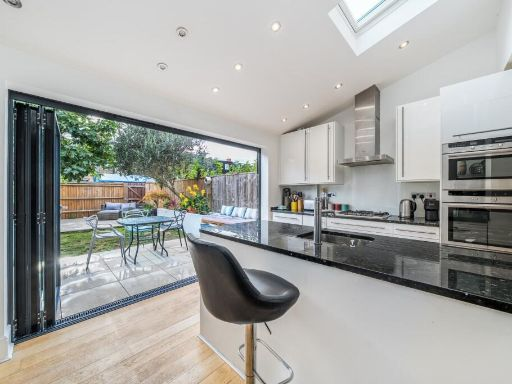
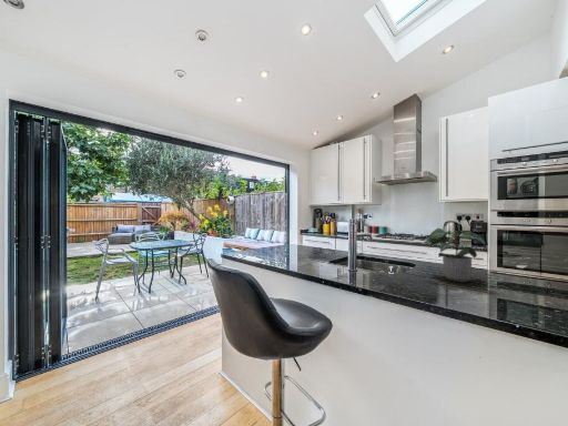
+ potted plant (454, 254)
